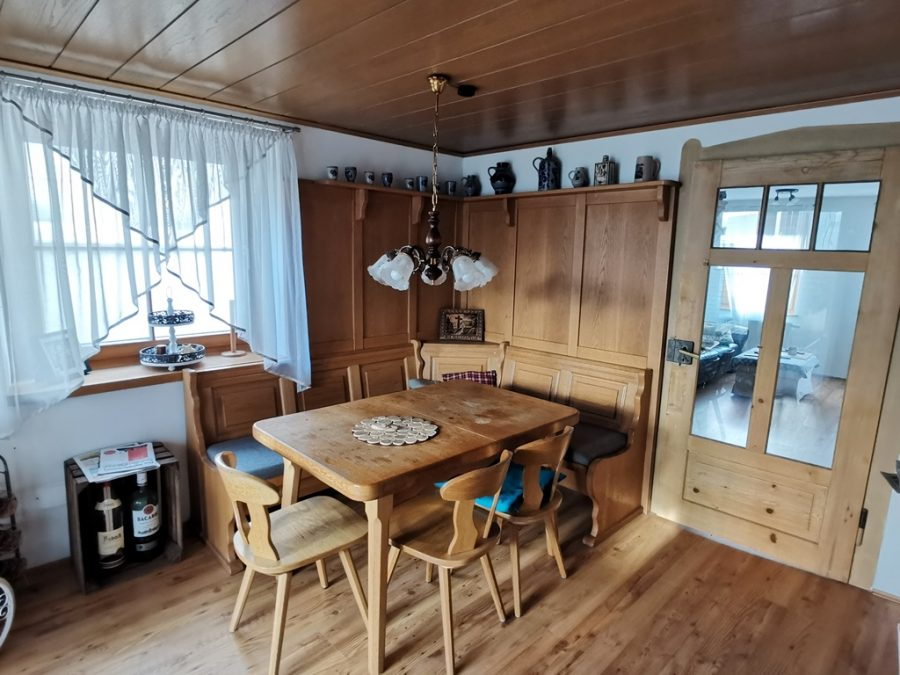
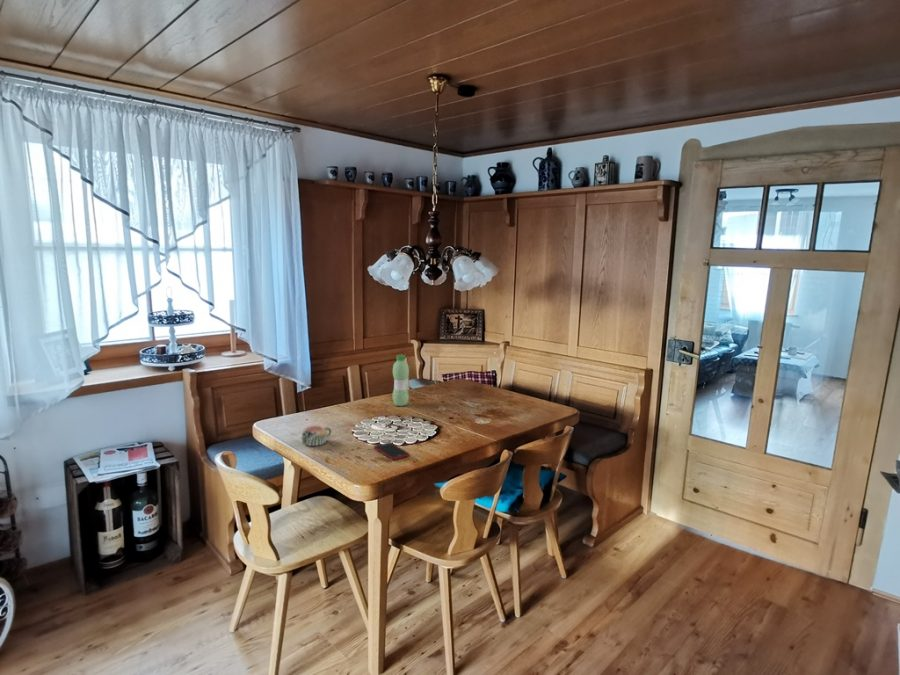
+ mug (317, 434)
+ water bottle (400, 380)
+ cell phone (391, 451)
